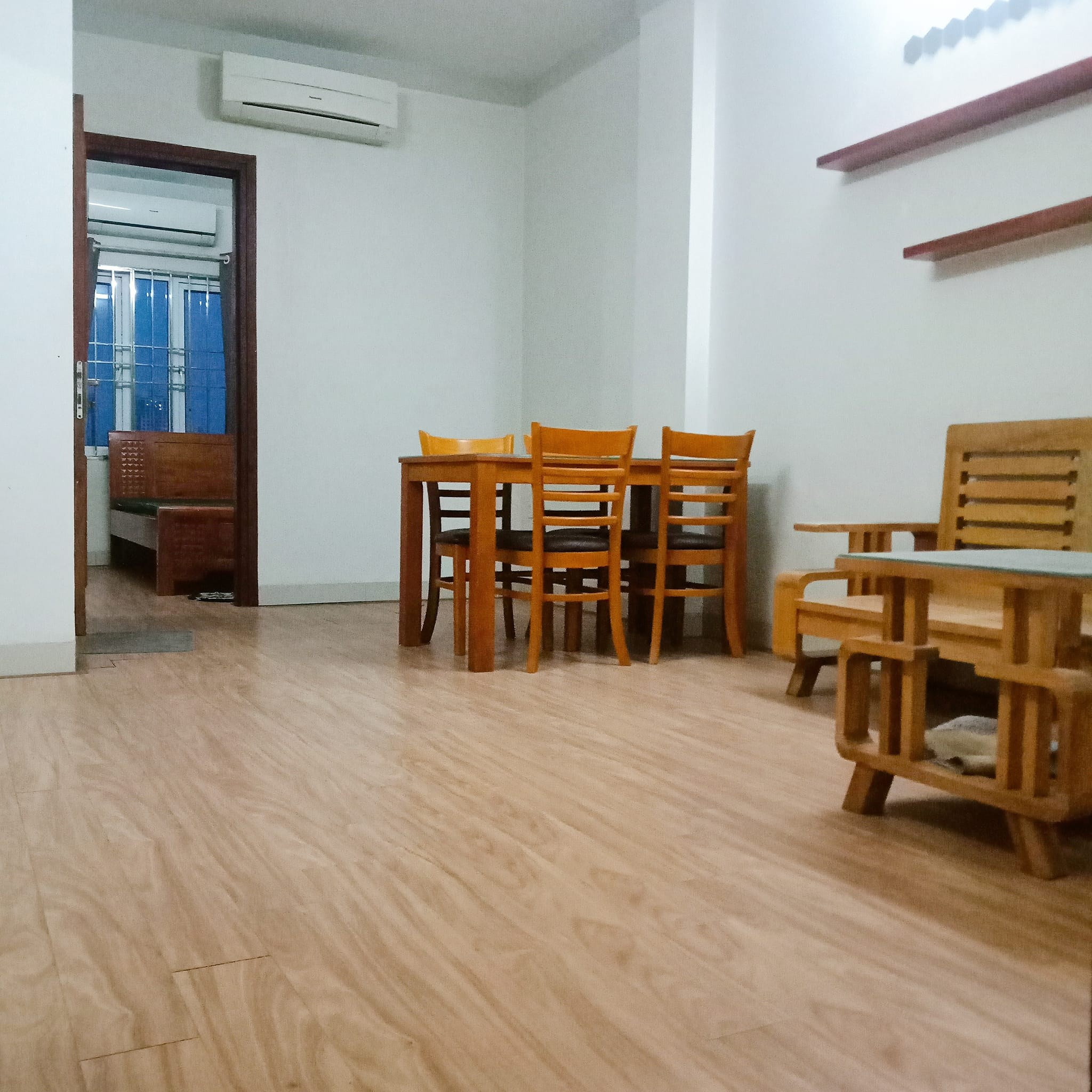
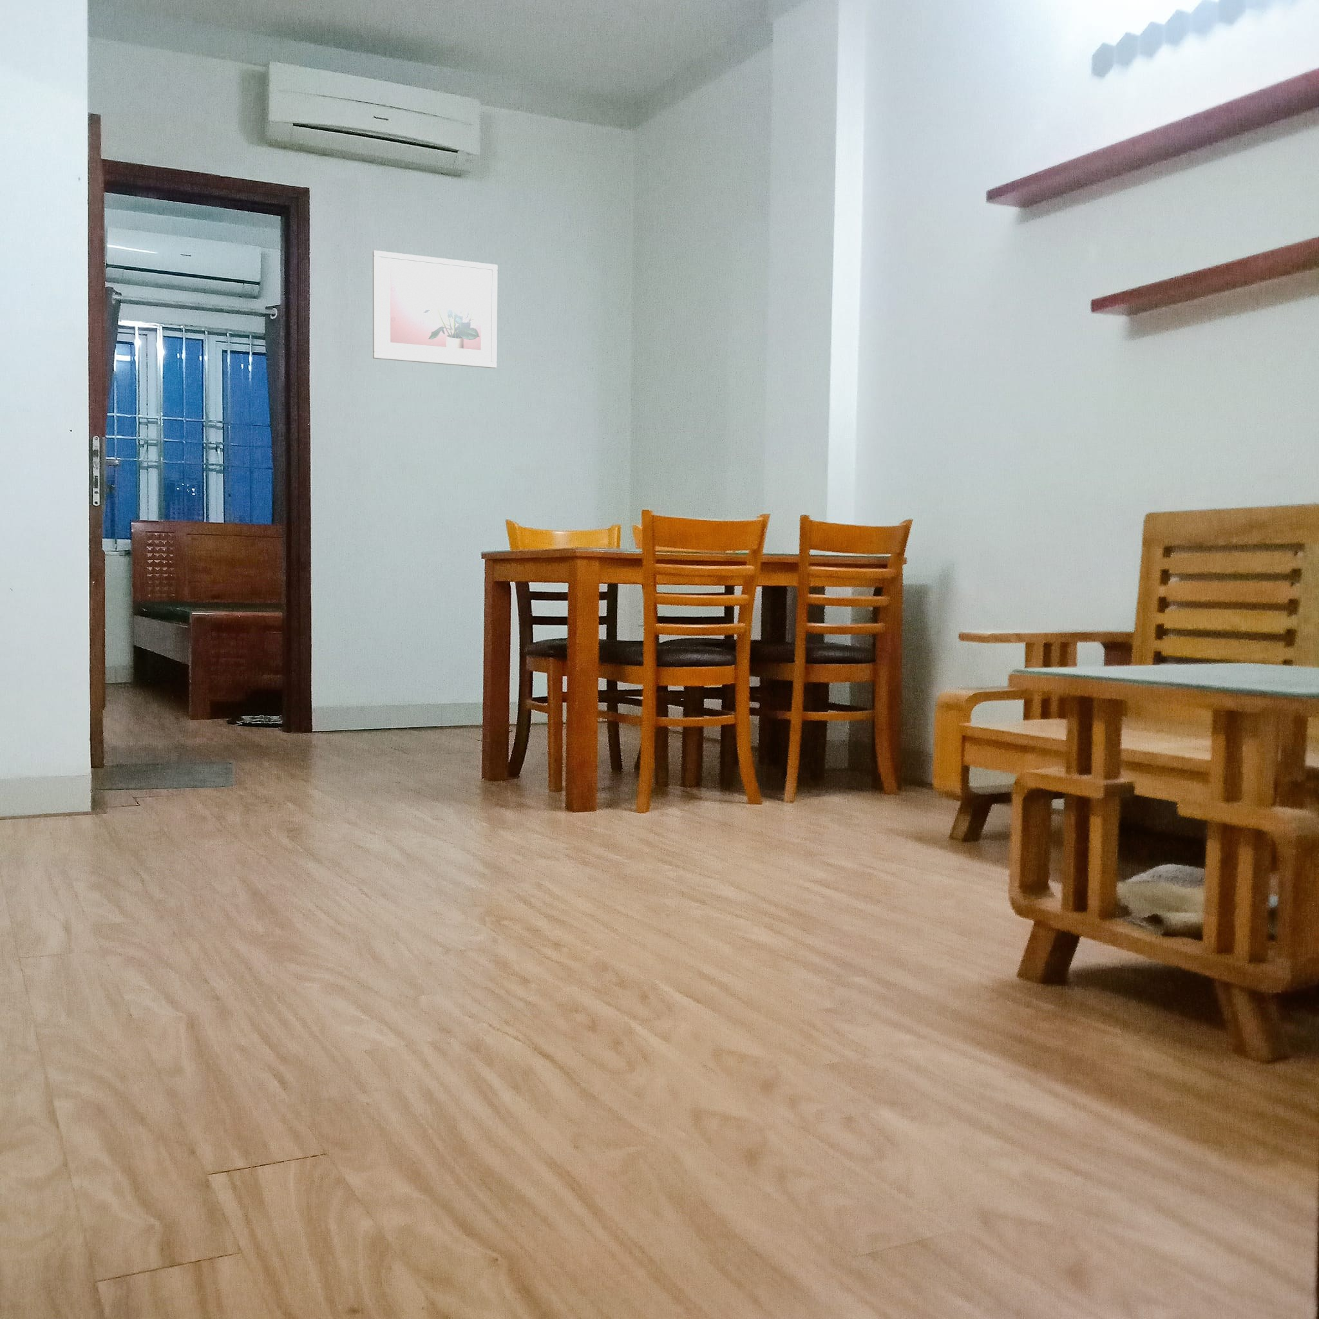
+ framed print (436, 310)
